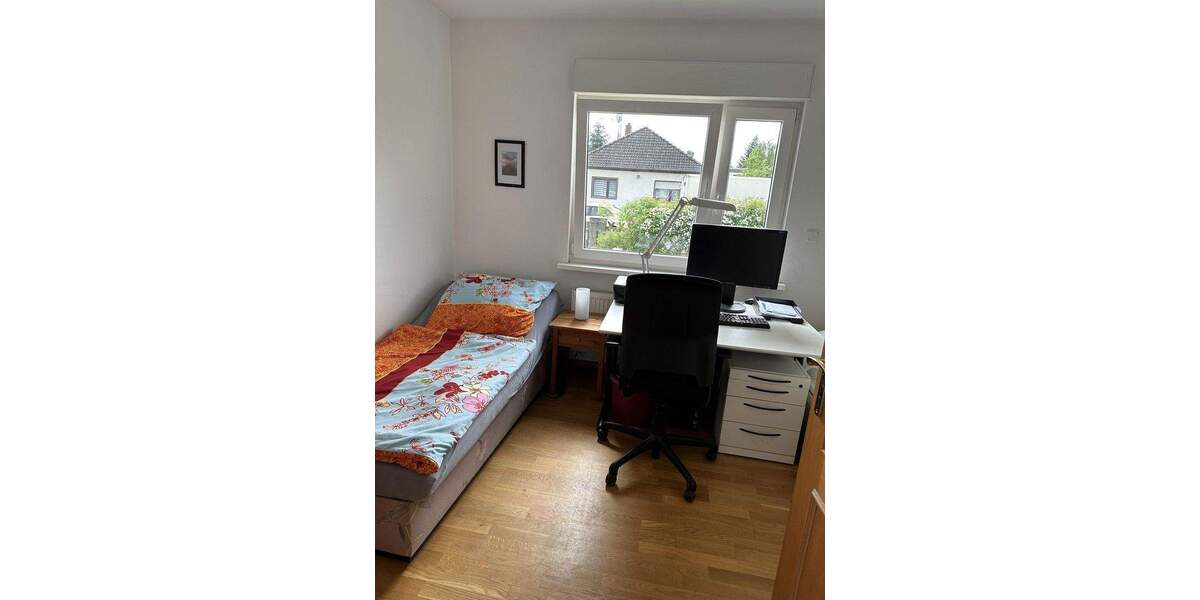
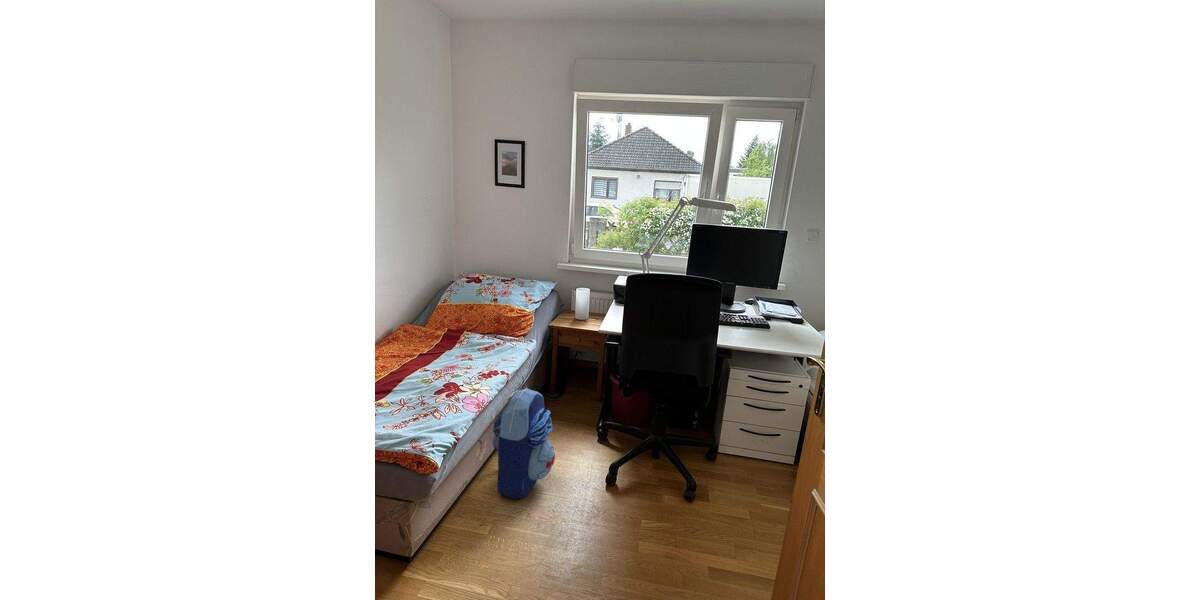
+ backpack (522, 436)
